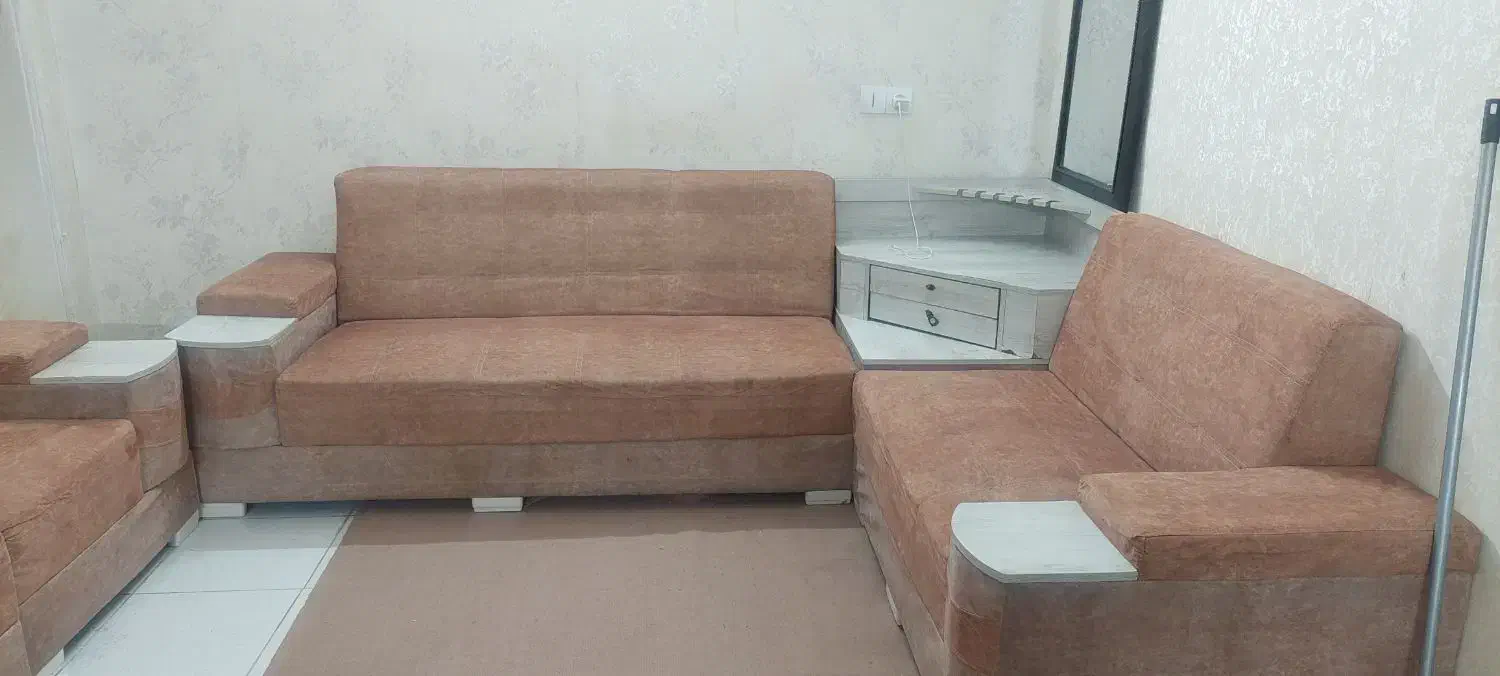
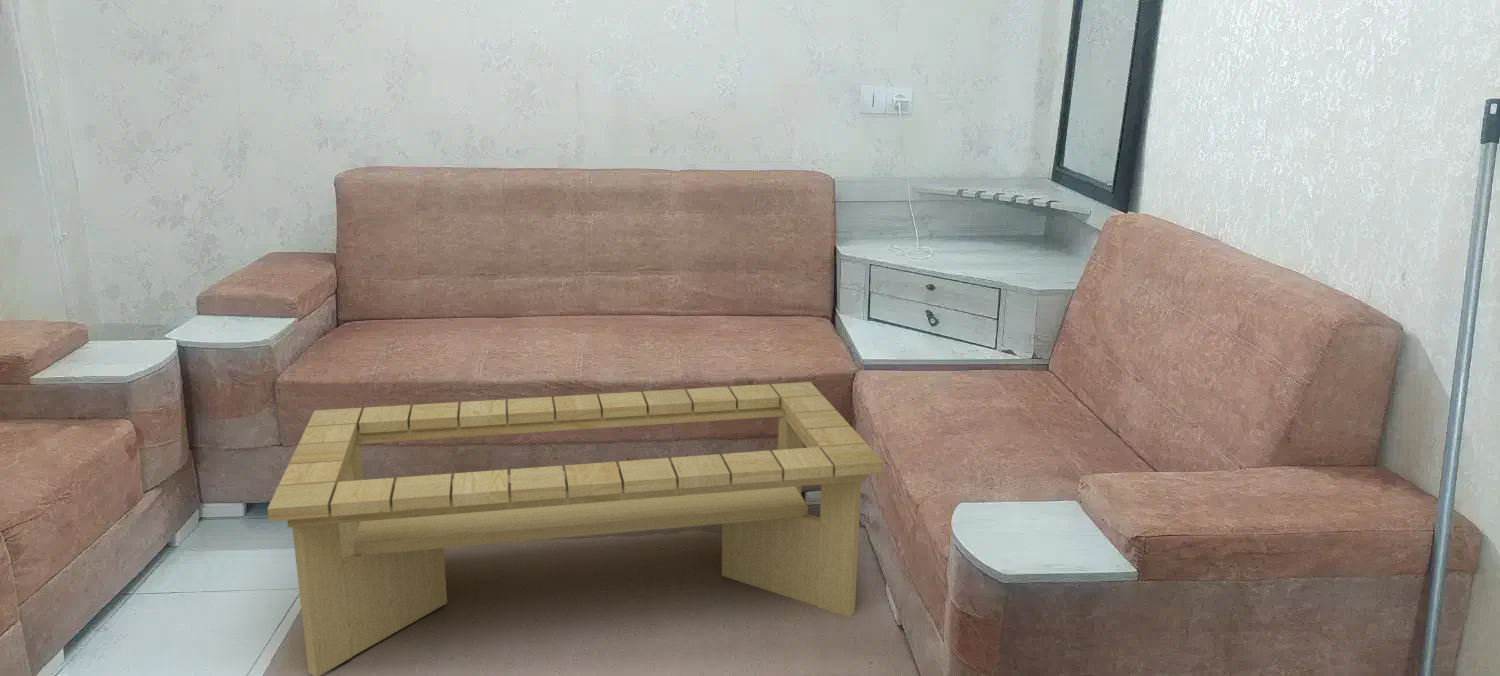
+ coffee table (586, 513)
